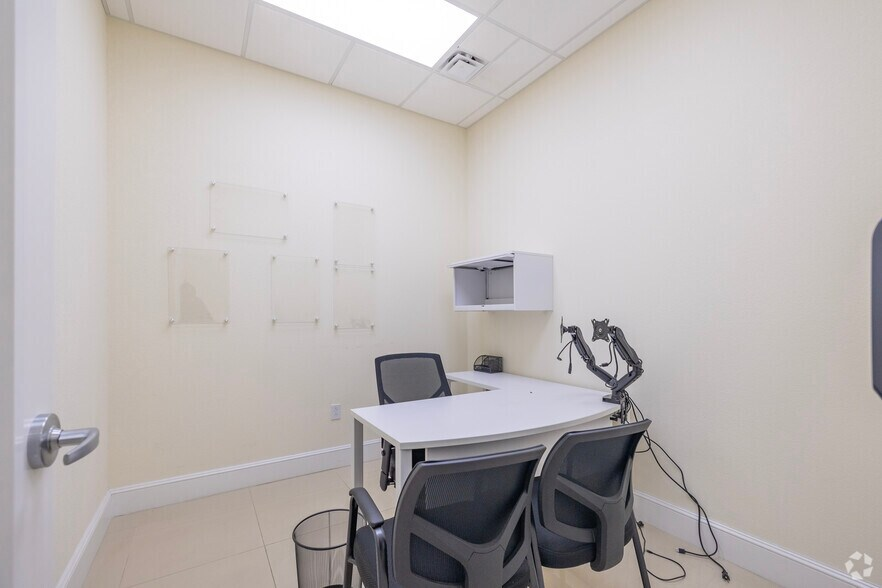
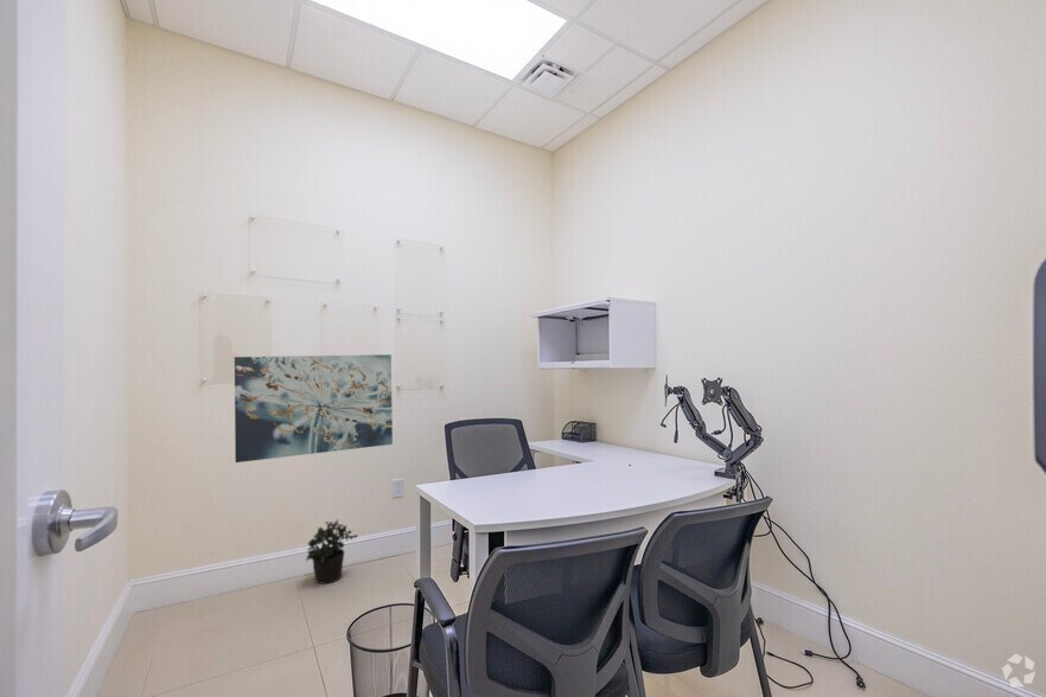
+ potted plant (331, 549)
+ wall art (319, 403)
